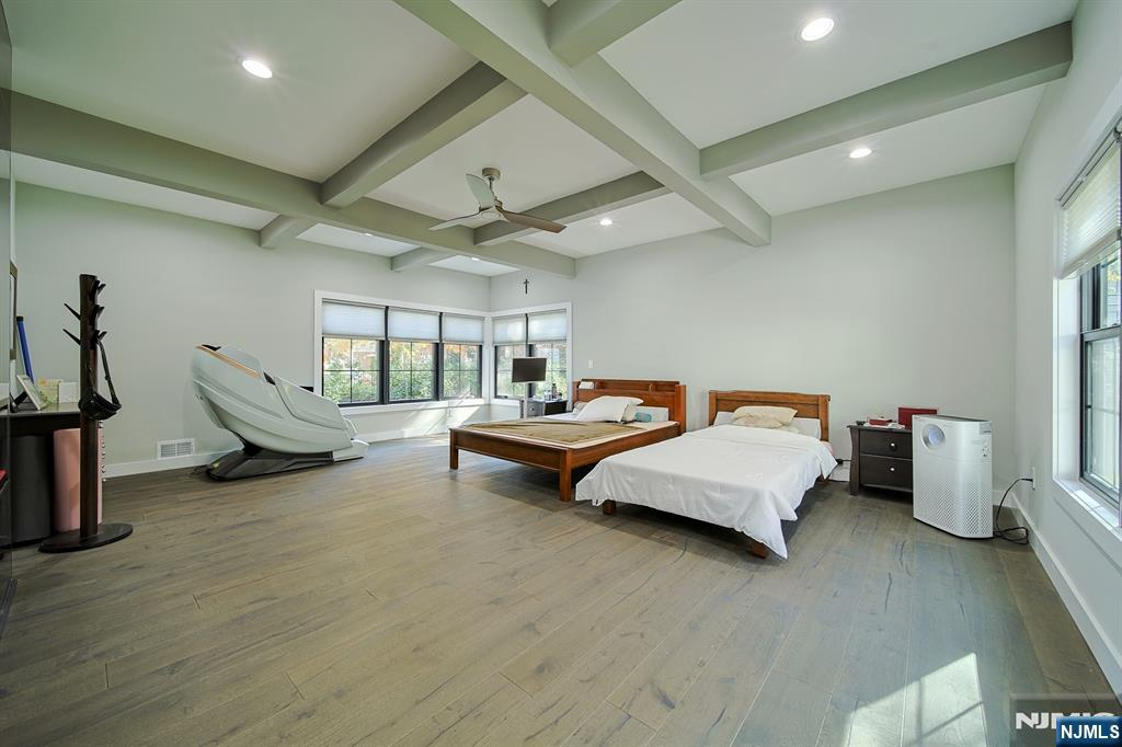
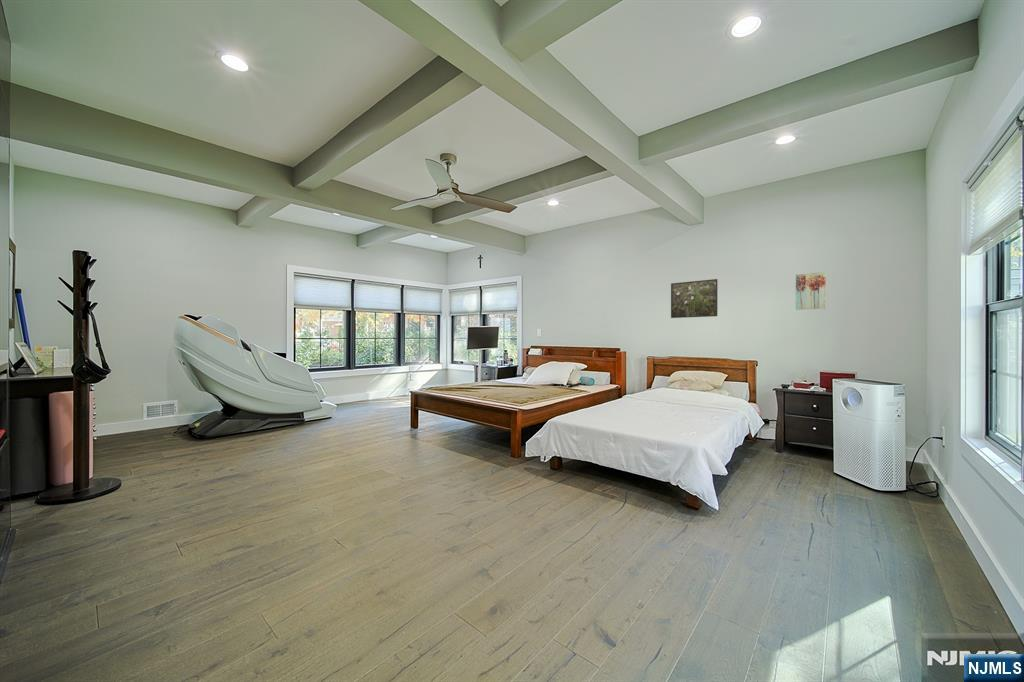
+ wall art (810, 291)
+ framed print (693, 299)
